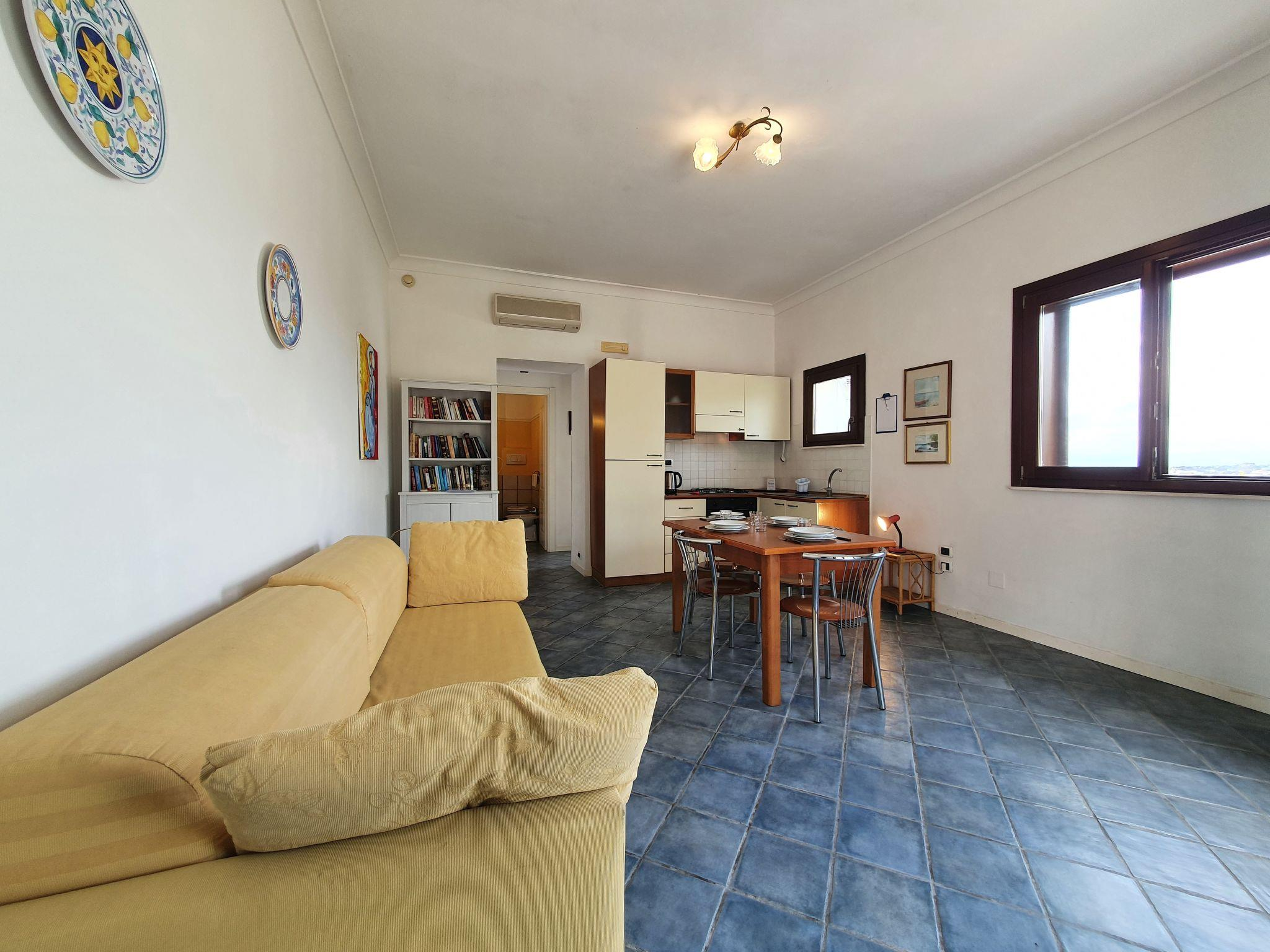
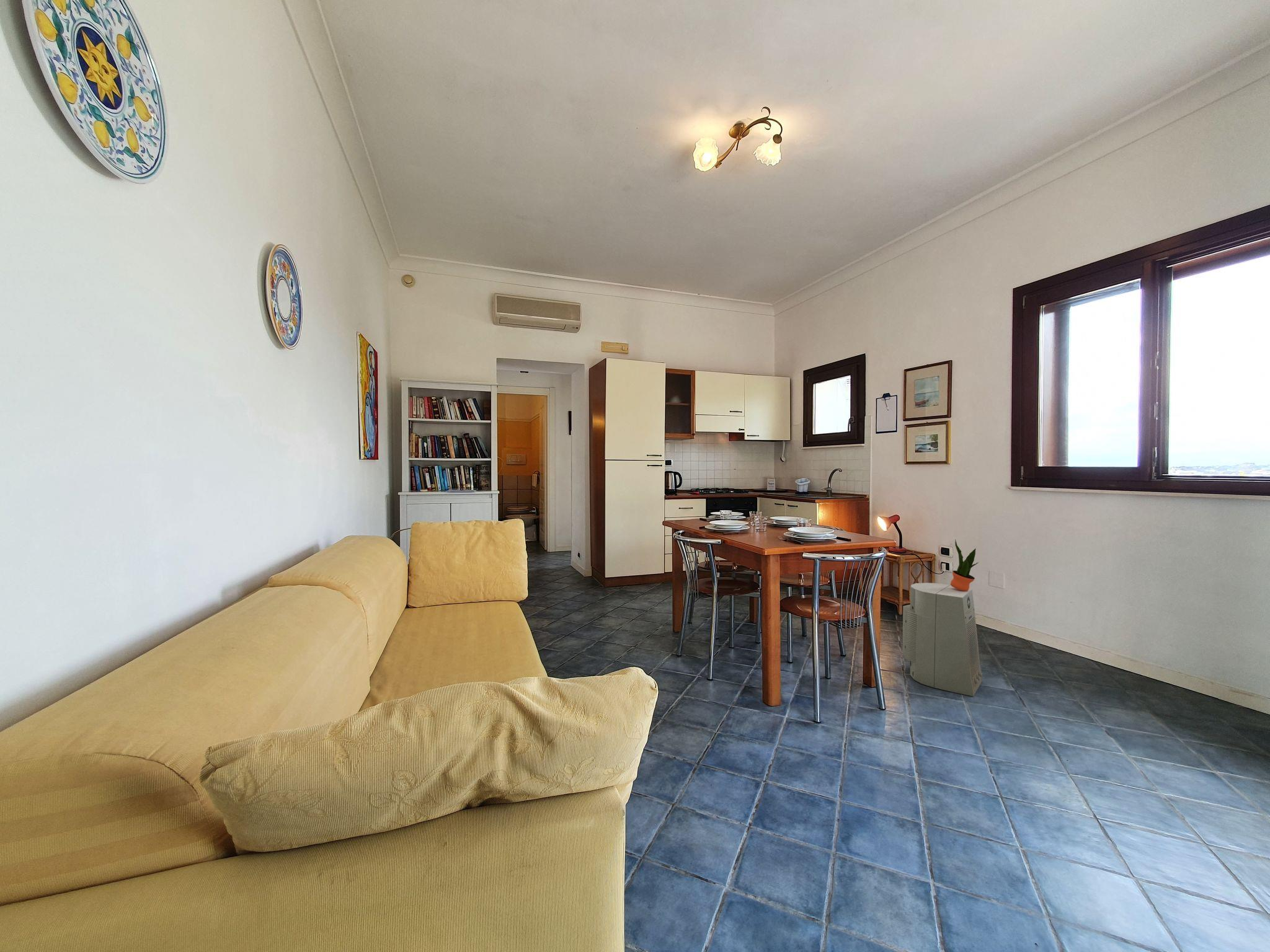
+ potted plant (958, 566)
+ fan (939, 633)
